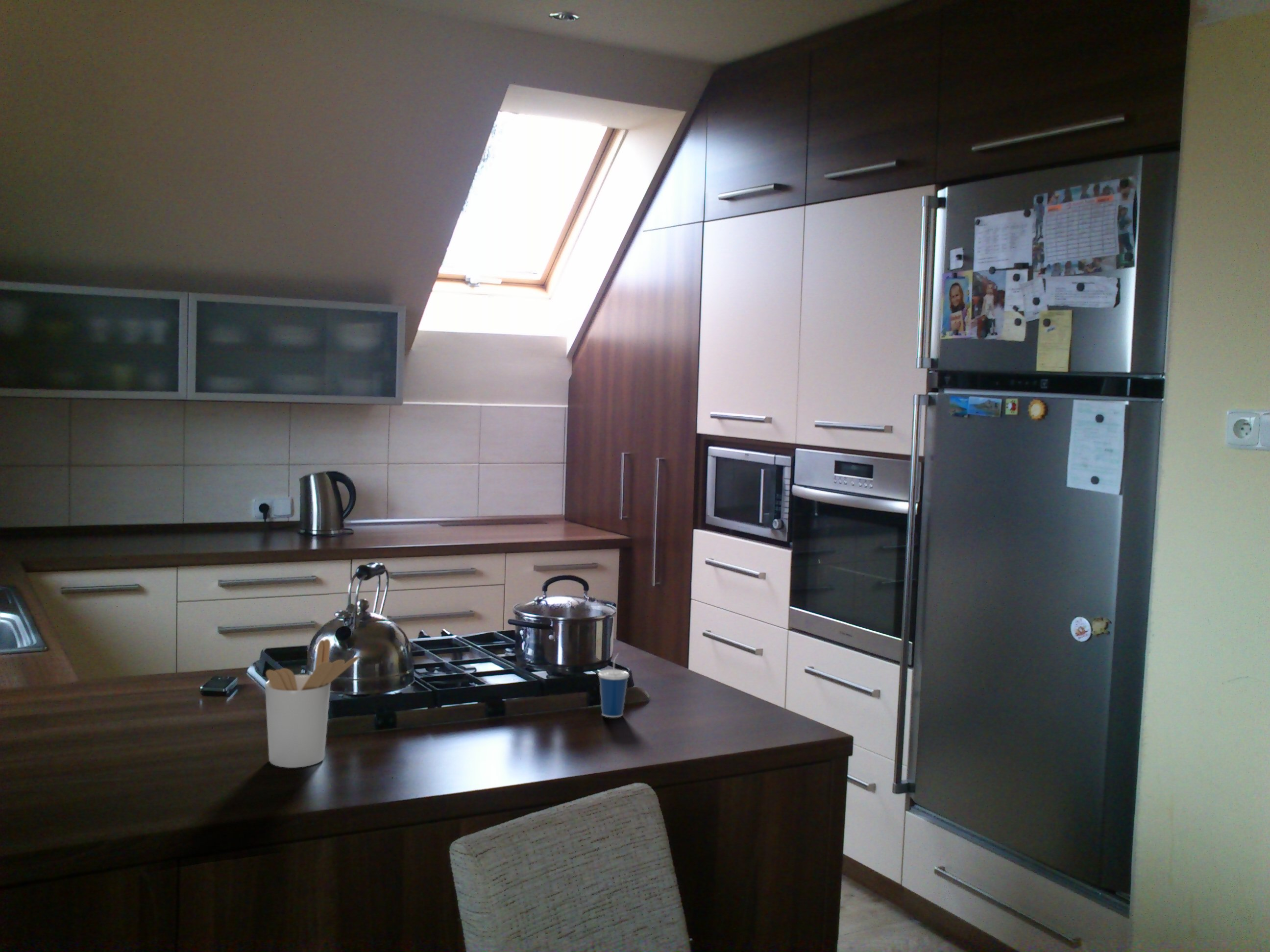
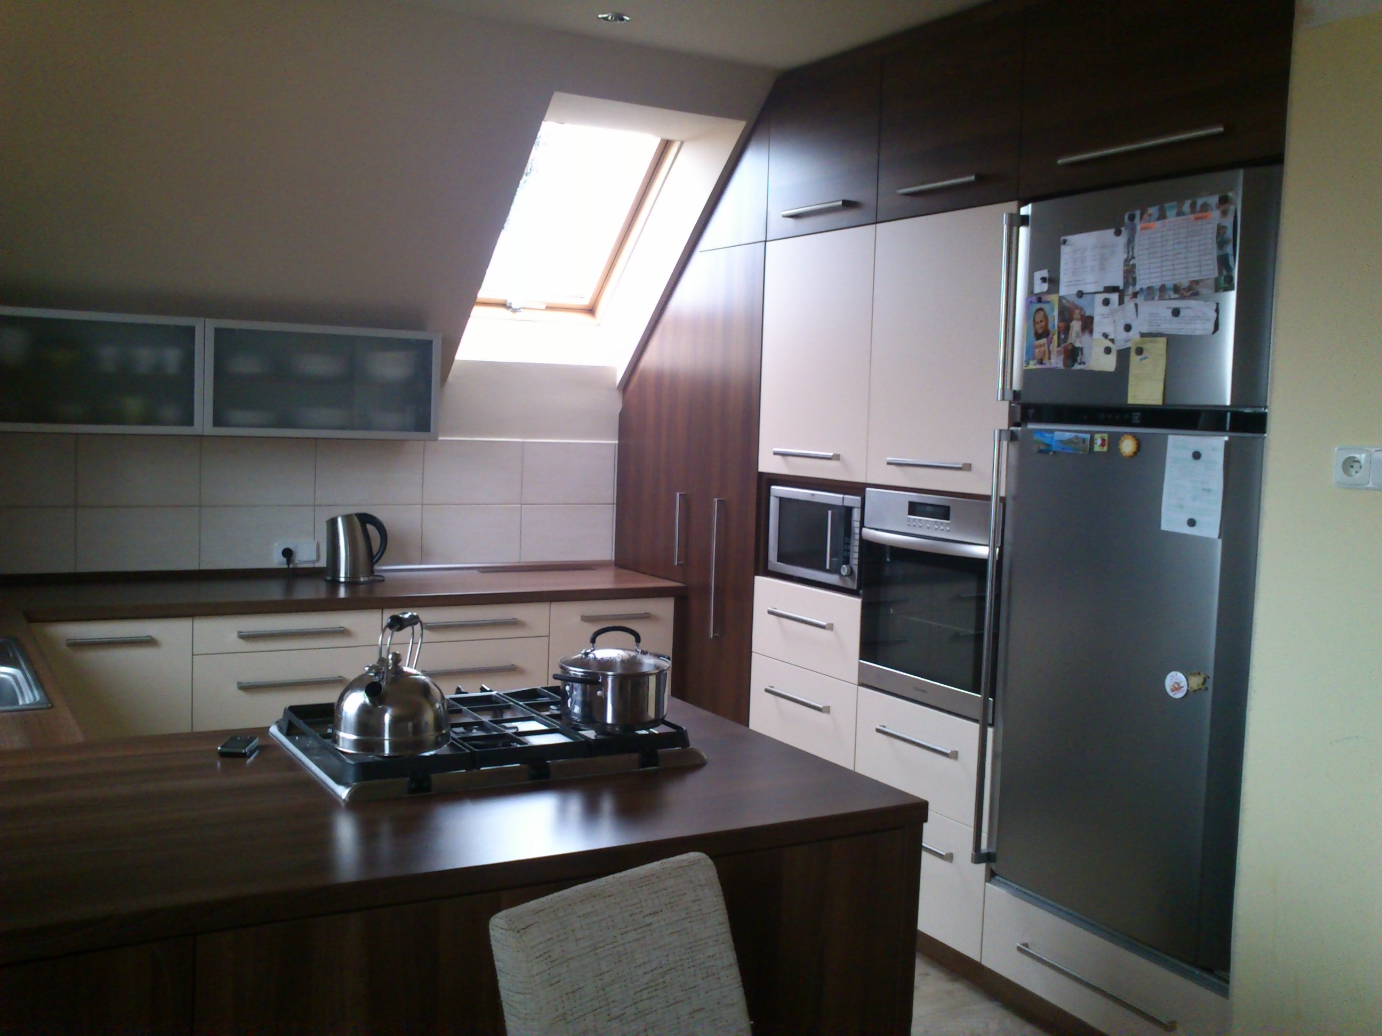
- utensil holder (310, 705)
- cup (613, 682)
